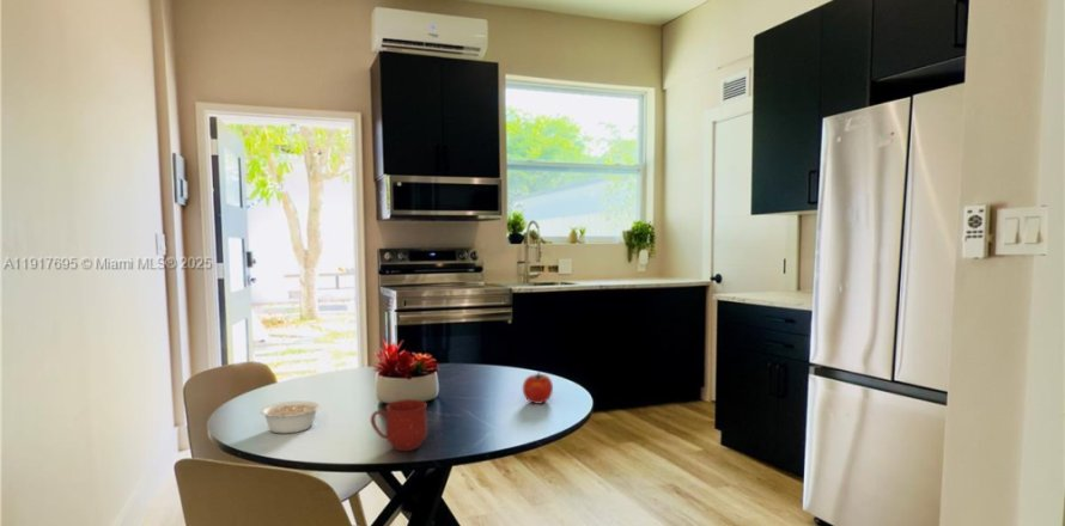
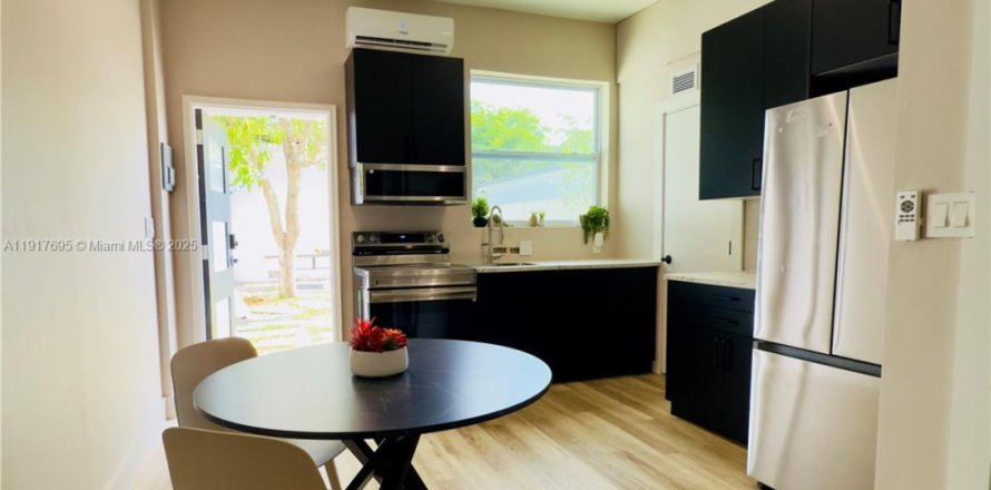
- legume (293, 415)
- fruit (537, 386)
- mug (398, 426)
